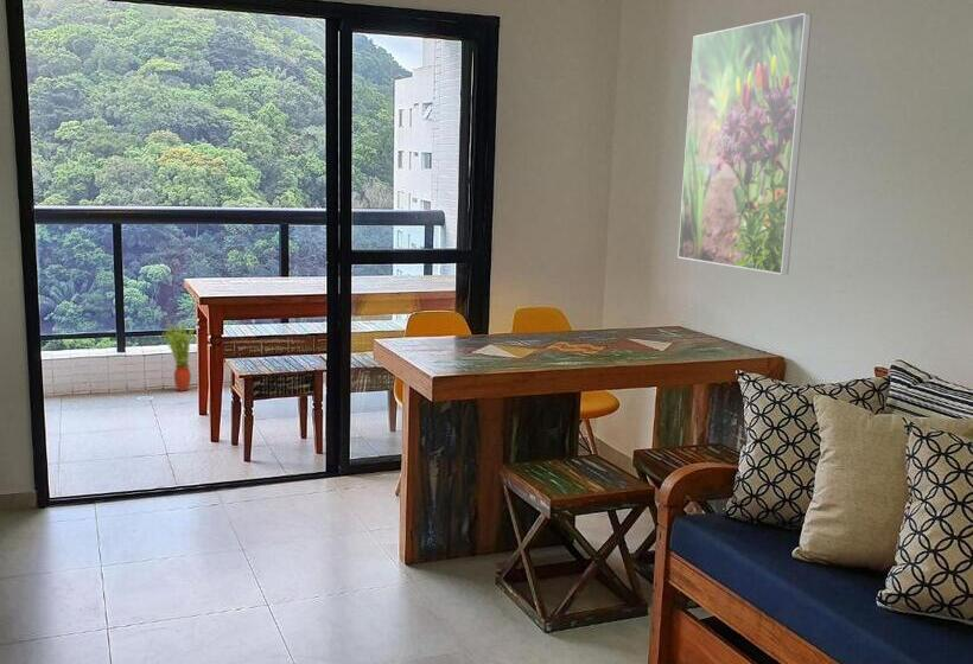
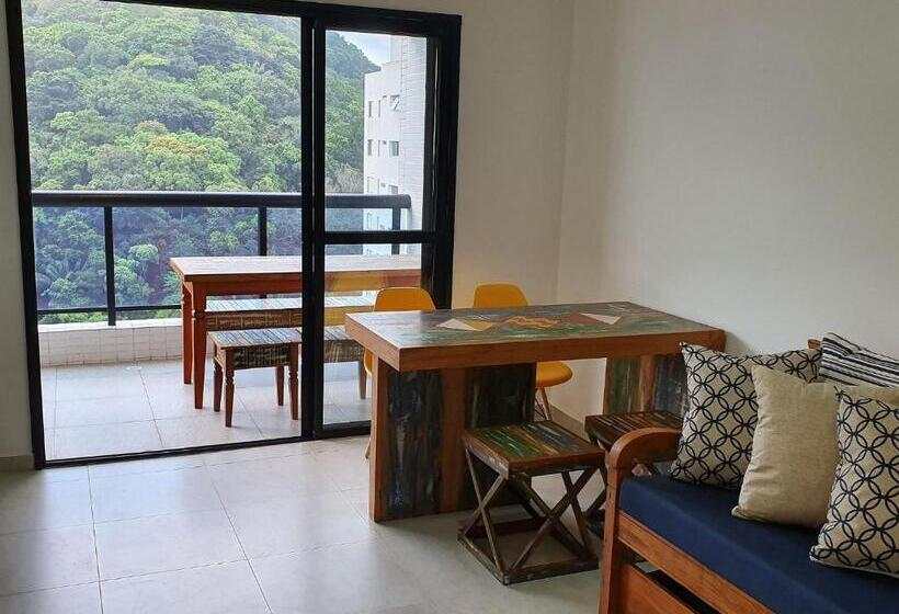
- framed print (737, 147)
- potted plant (178, 355)
